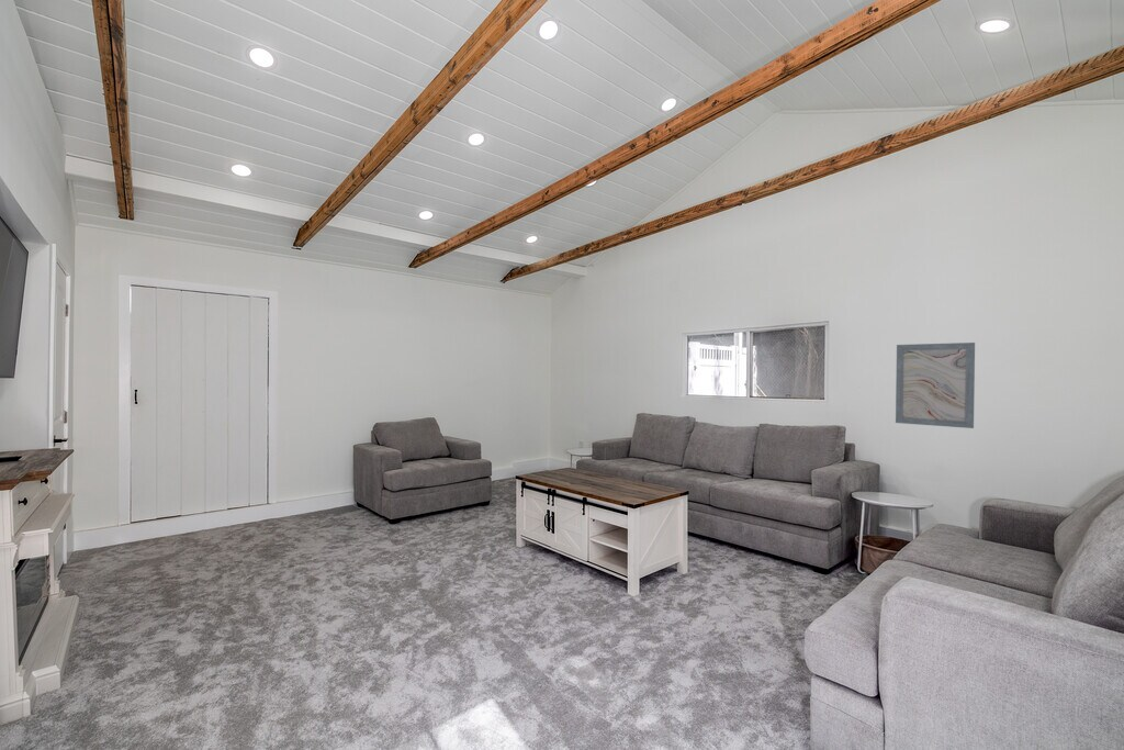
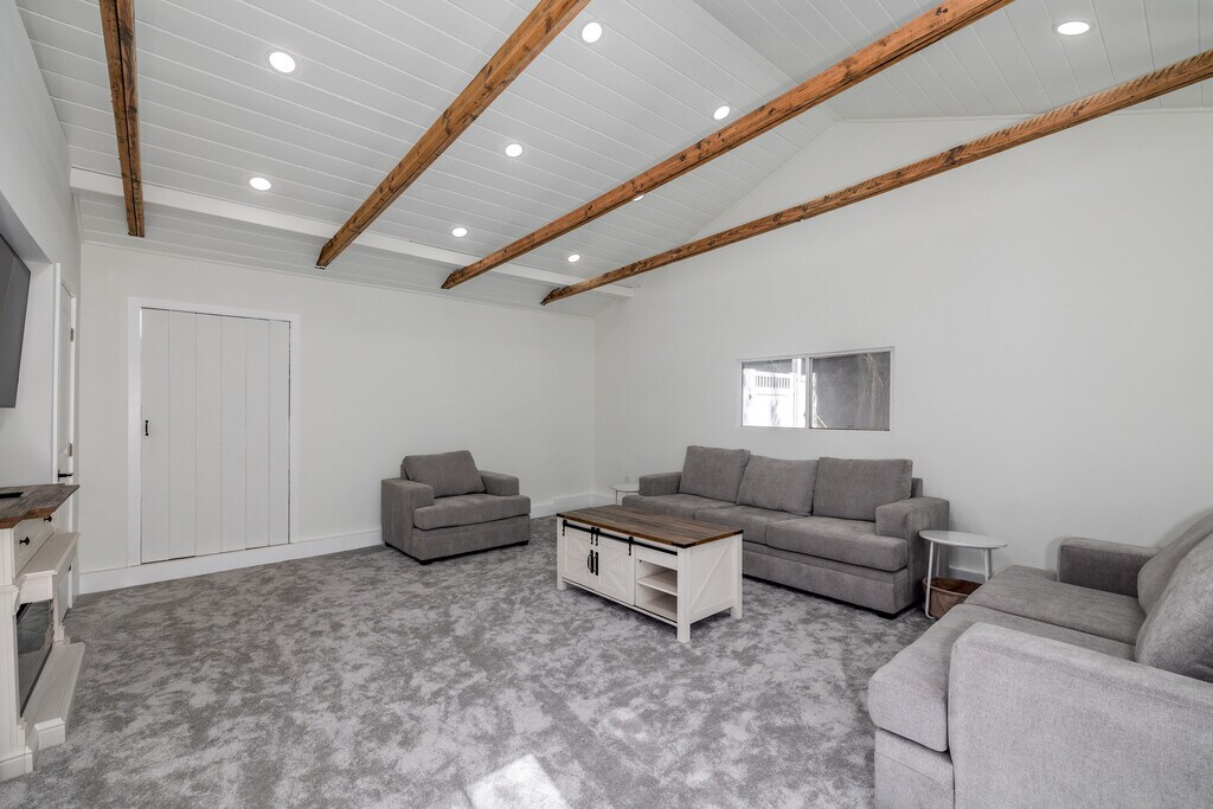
- wall art (933, 384)
